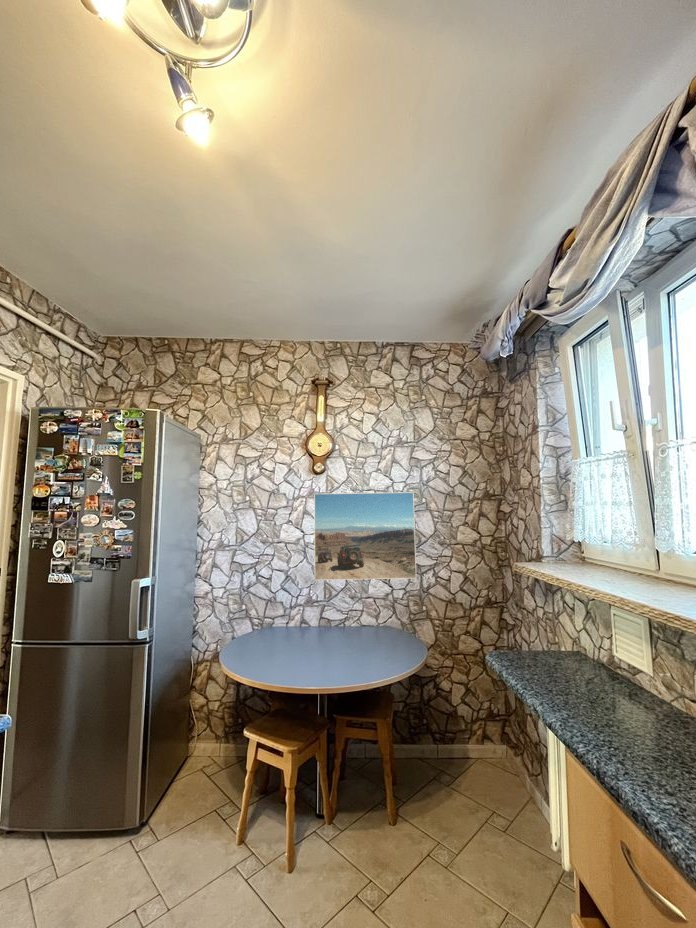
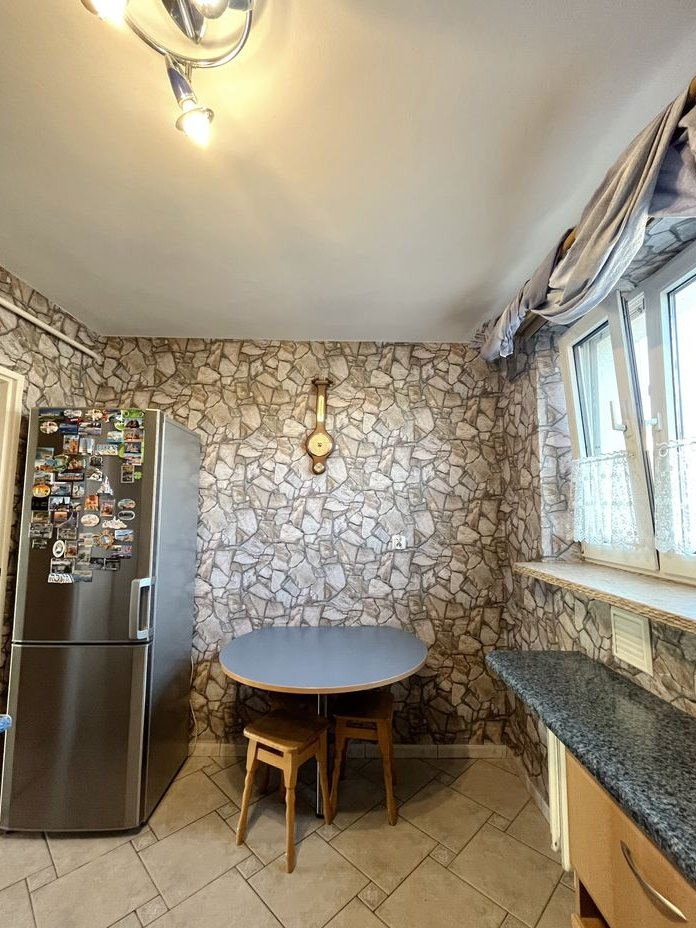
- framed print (364, 535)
